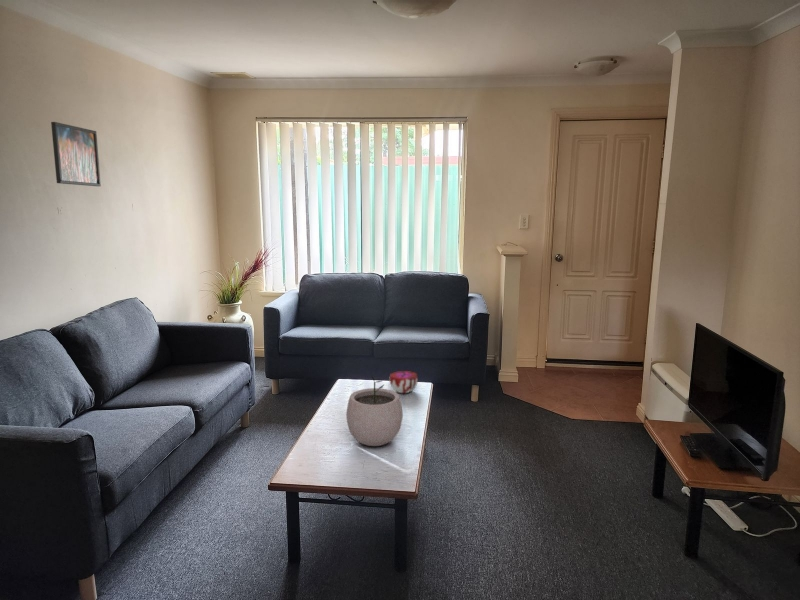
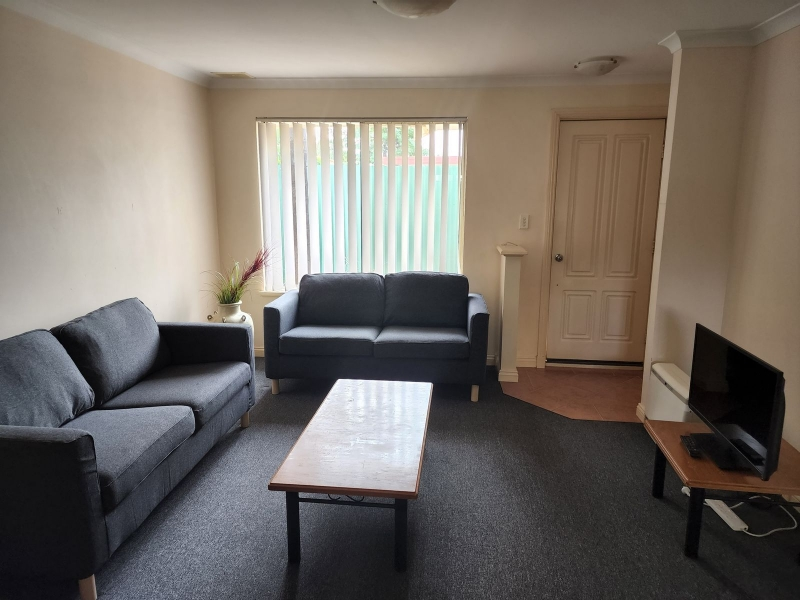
- decorative bowl (403, 383)
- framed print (77, 156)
- plant pot (374, 409)
